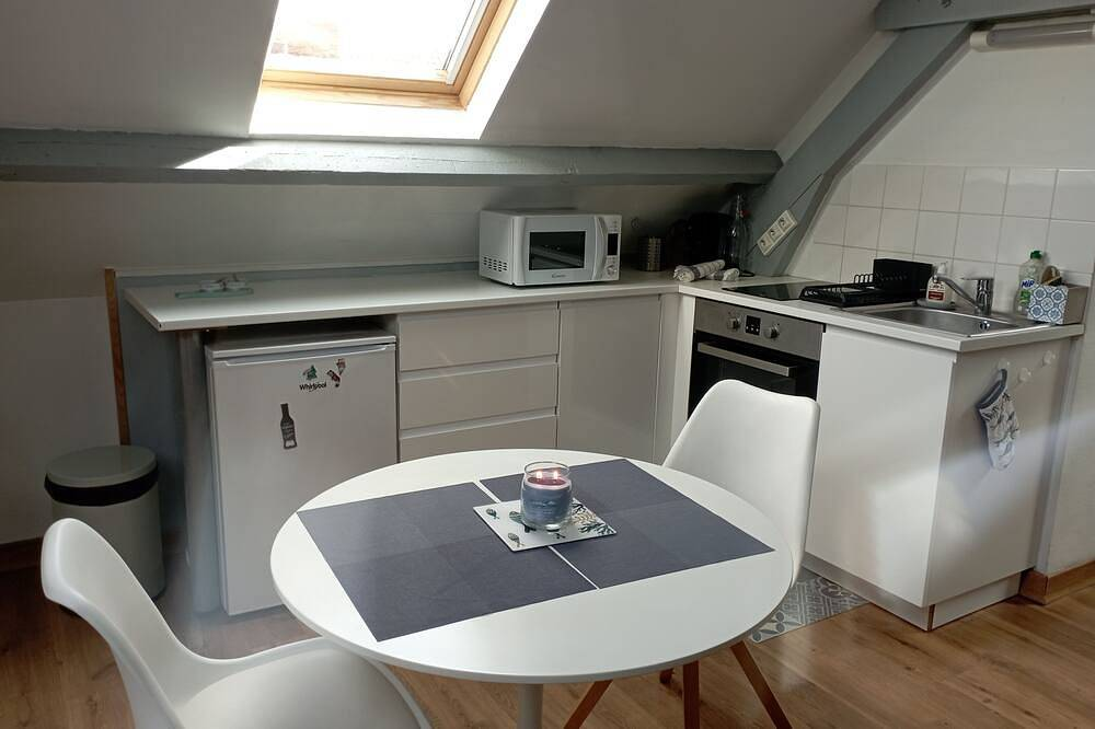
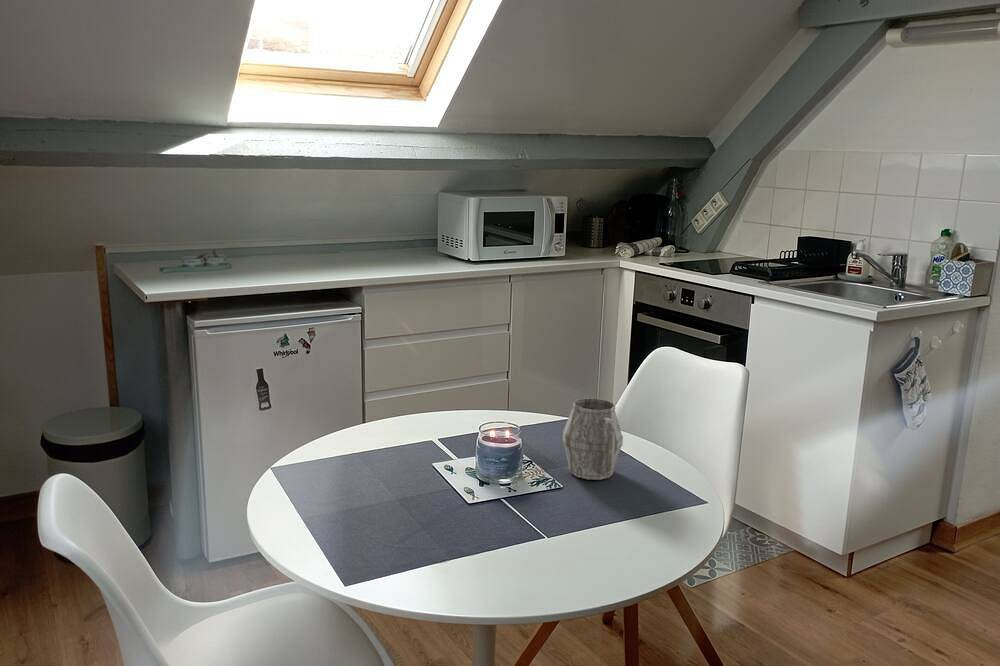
+ mug (595, 440)
